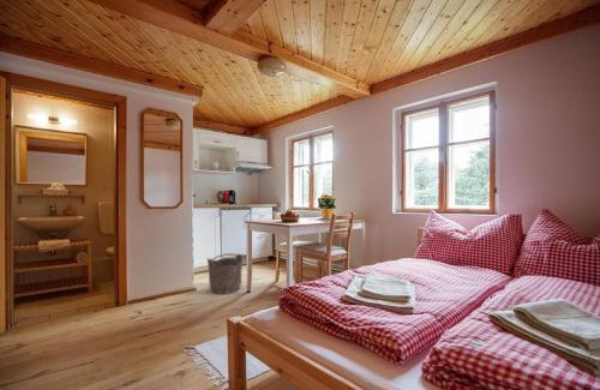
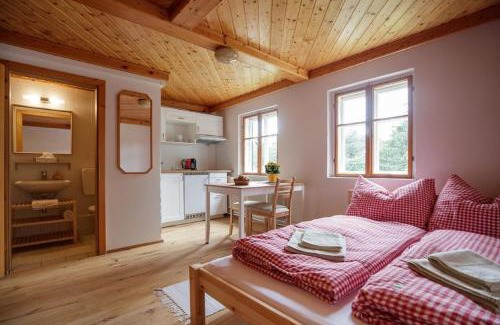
- bucket (224, 271)
